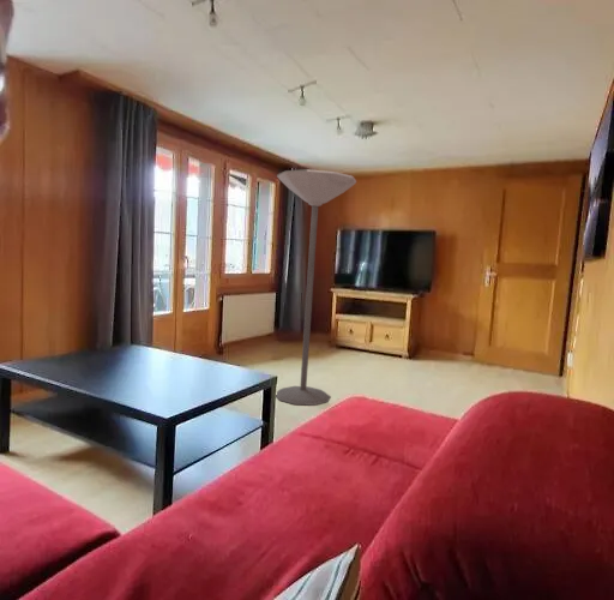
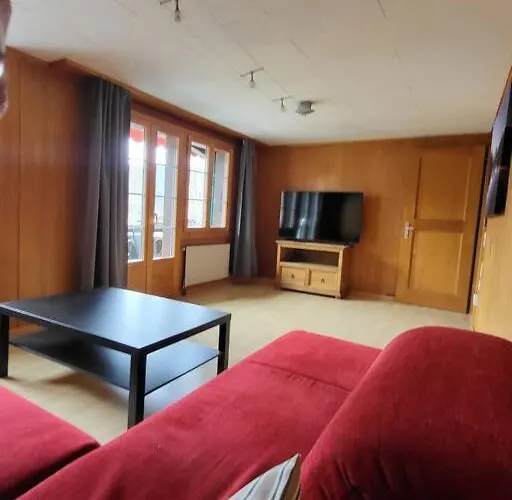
- floor lamp (309, 289)
